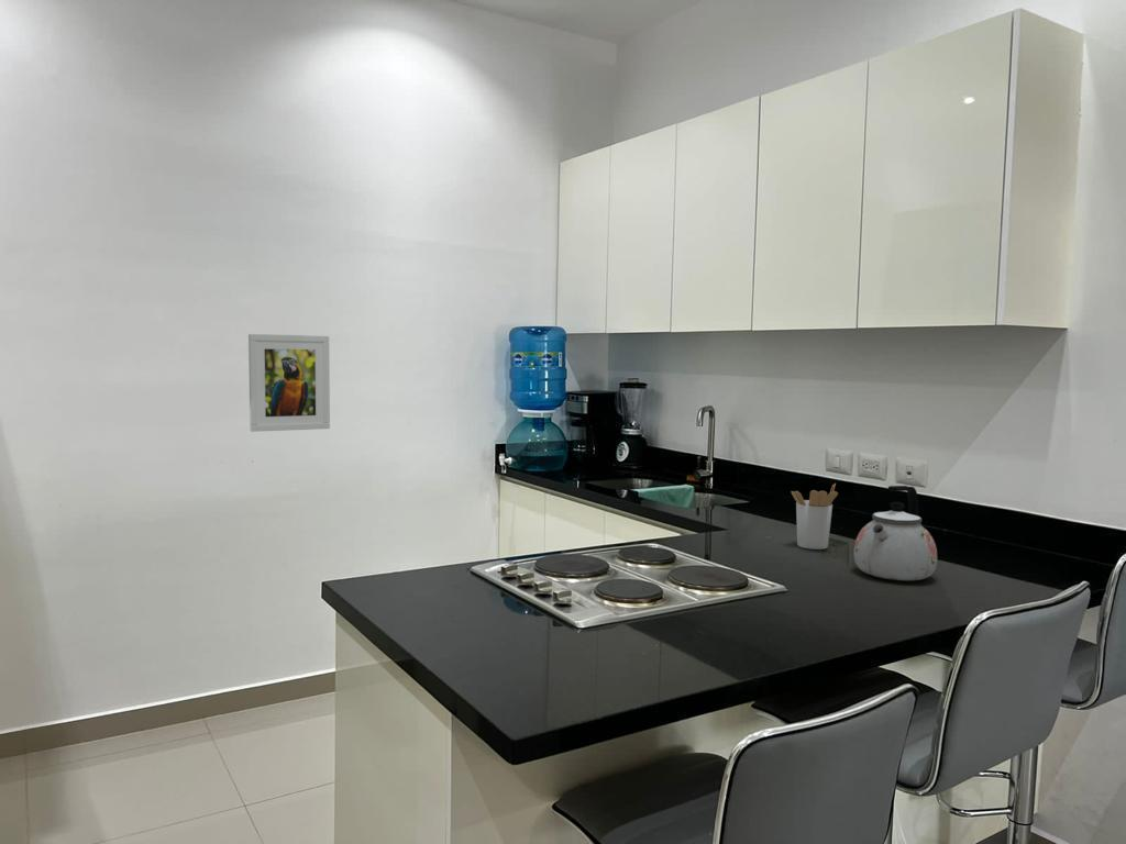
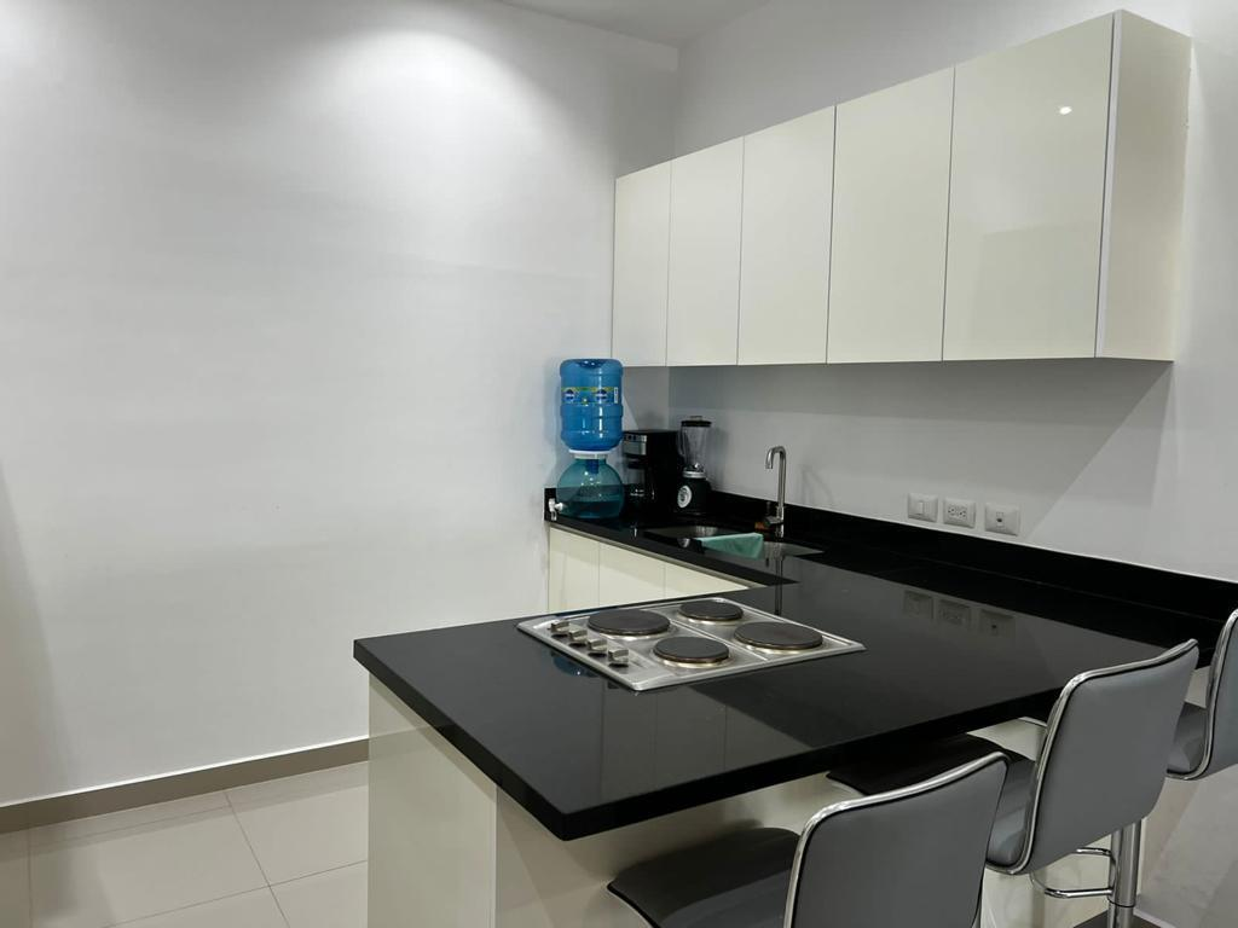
- kettle (895, 530)
- utensil holder (816, 515)
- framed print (290, 382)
